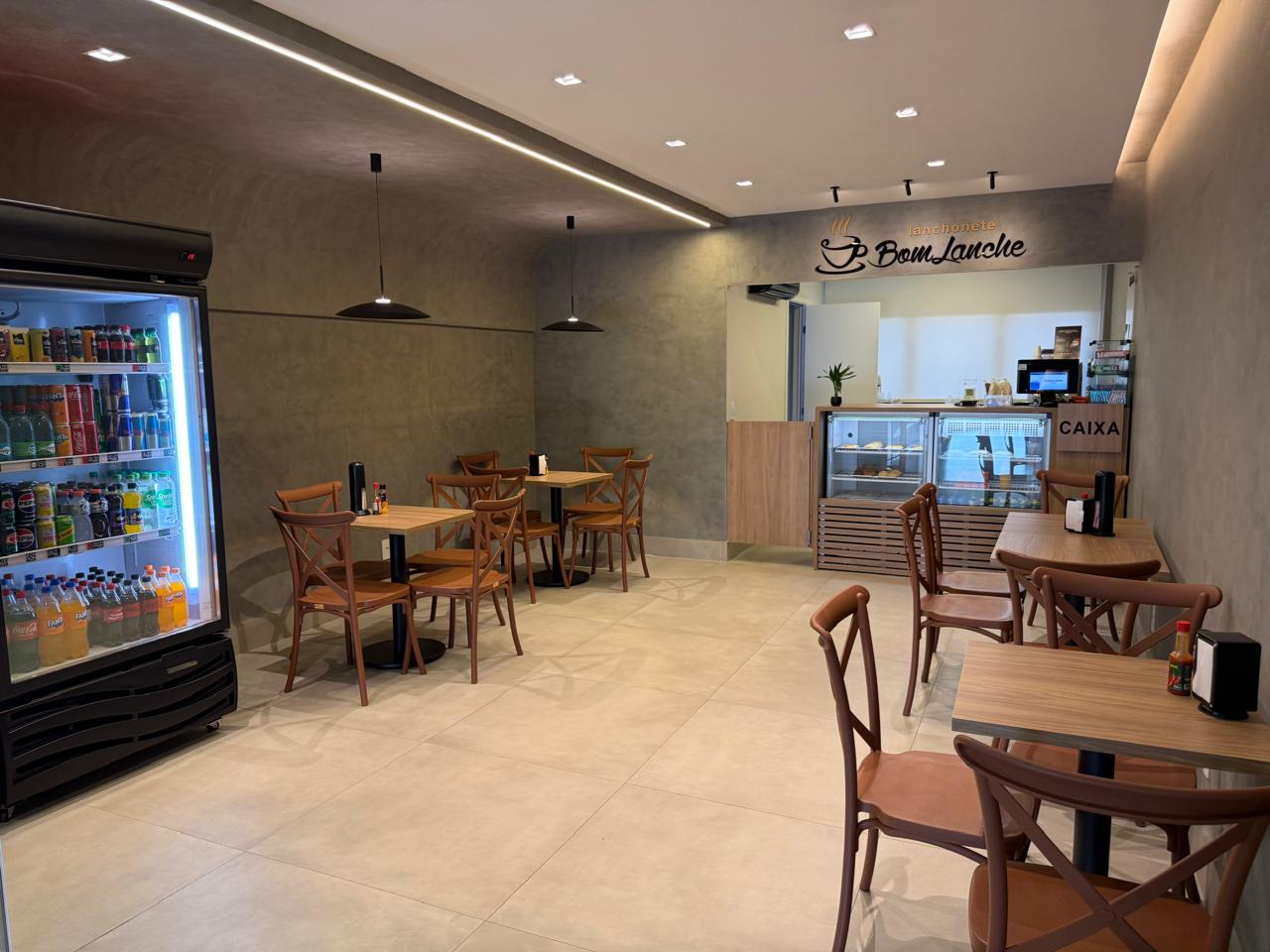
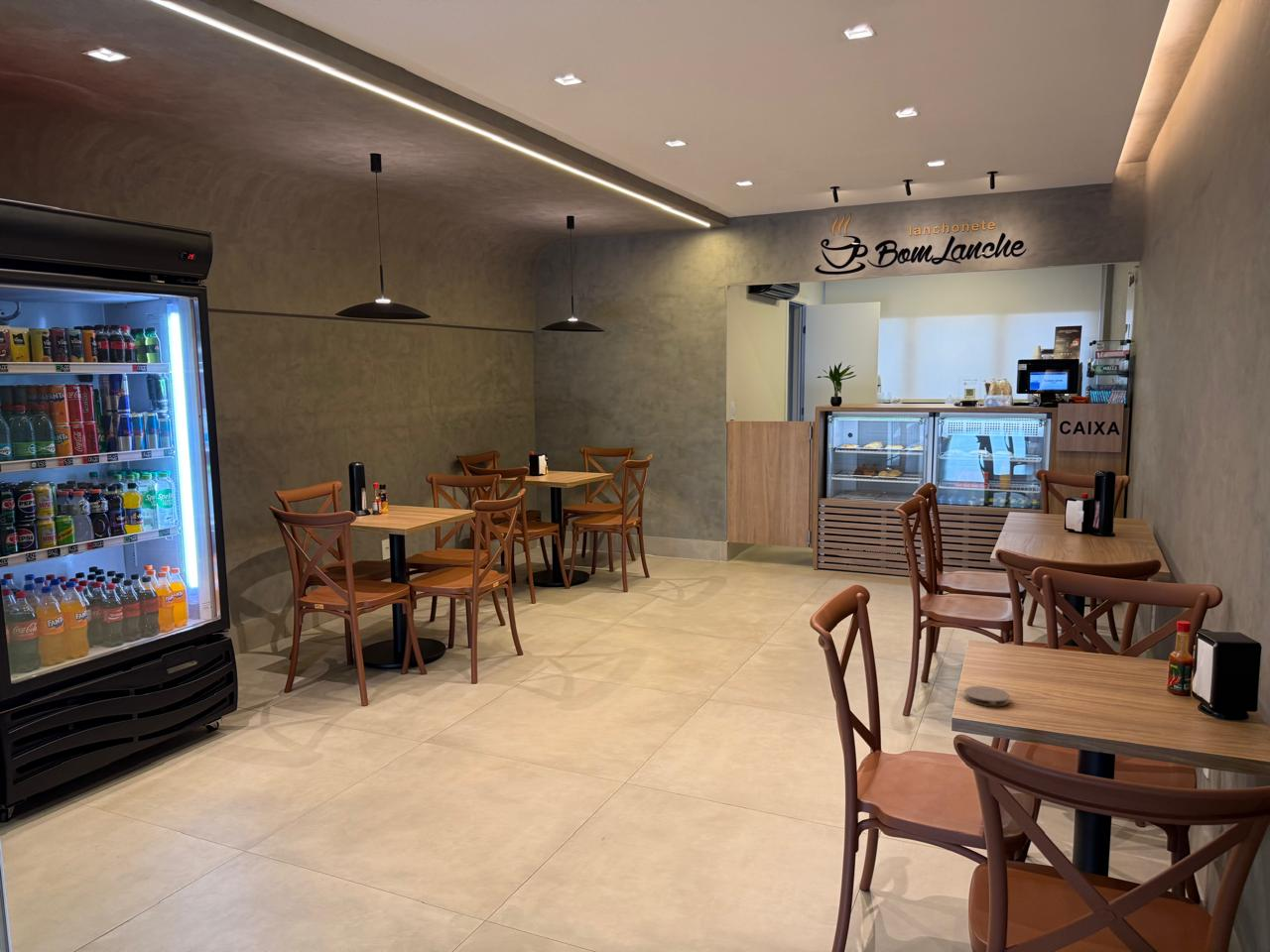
+ coaster (986, 695)
